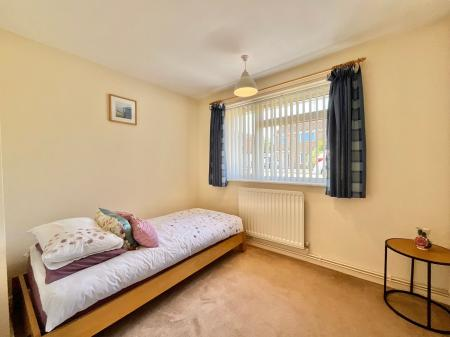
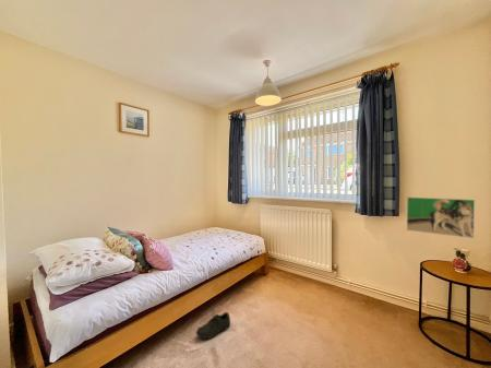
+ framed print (438, 215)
+ shoe (213, 321)
